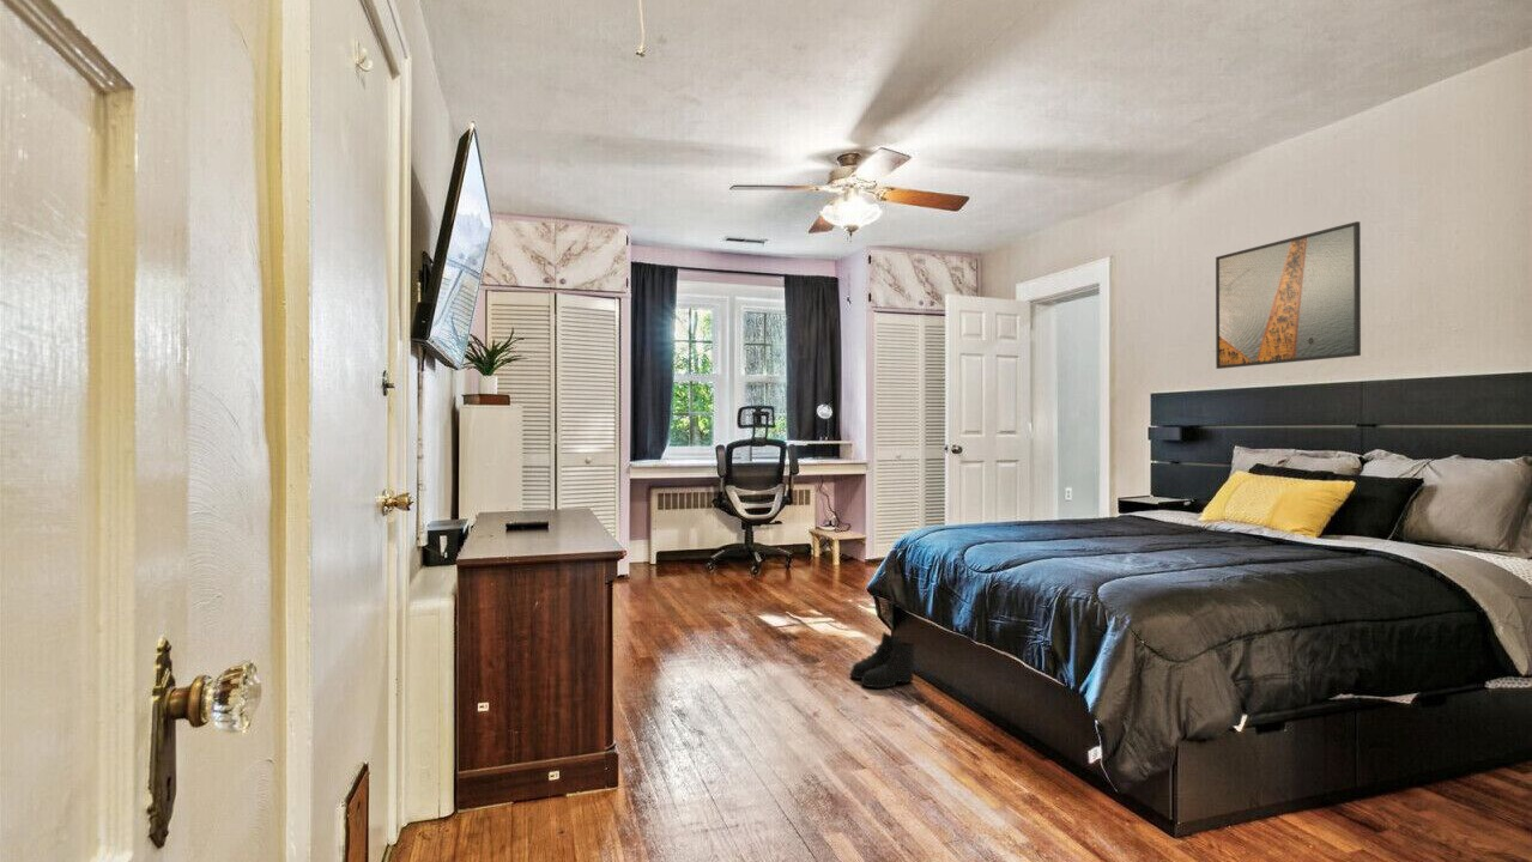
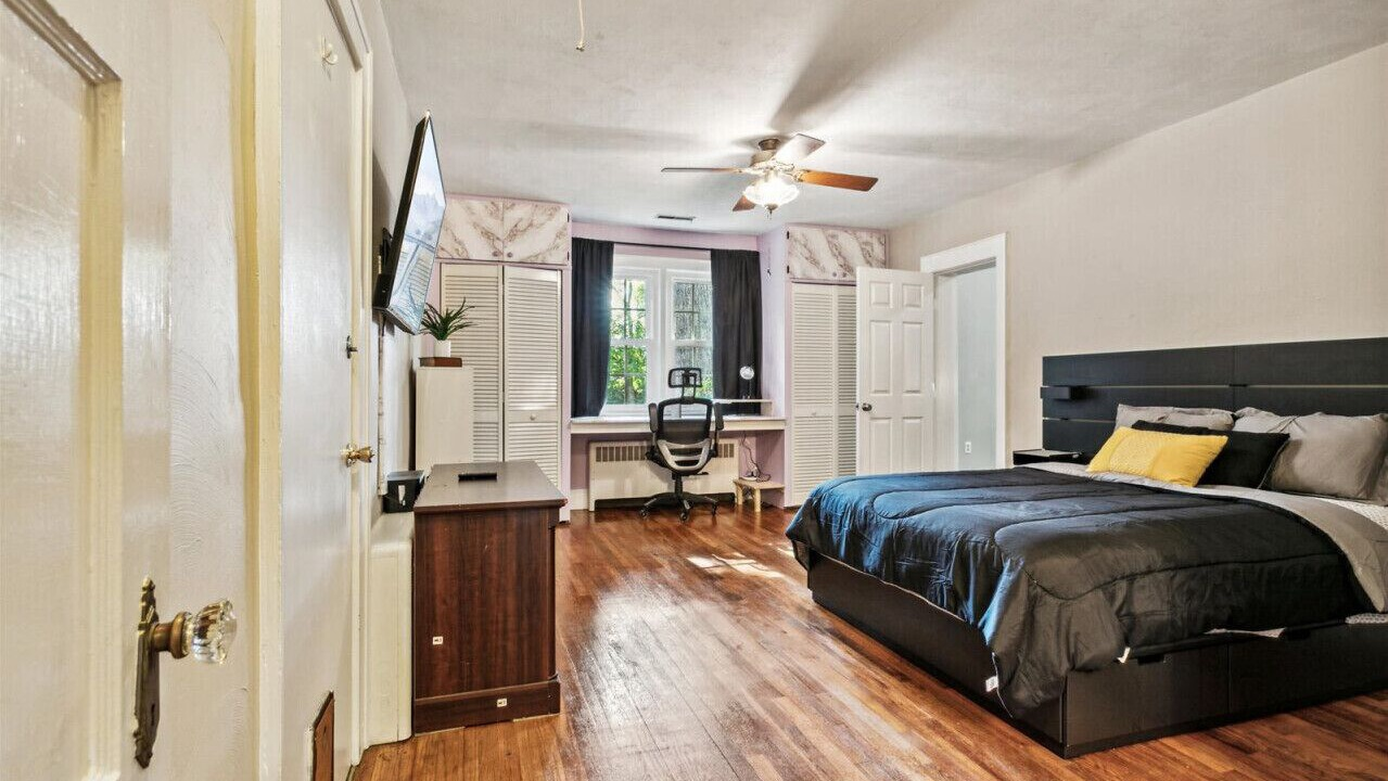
- boots (882, 657)
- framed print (1280, 302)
